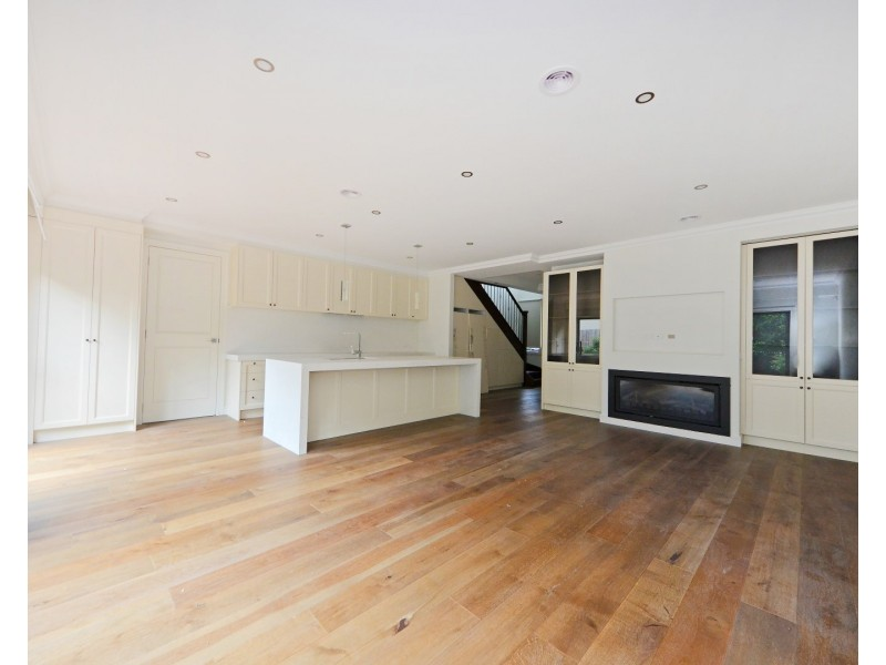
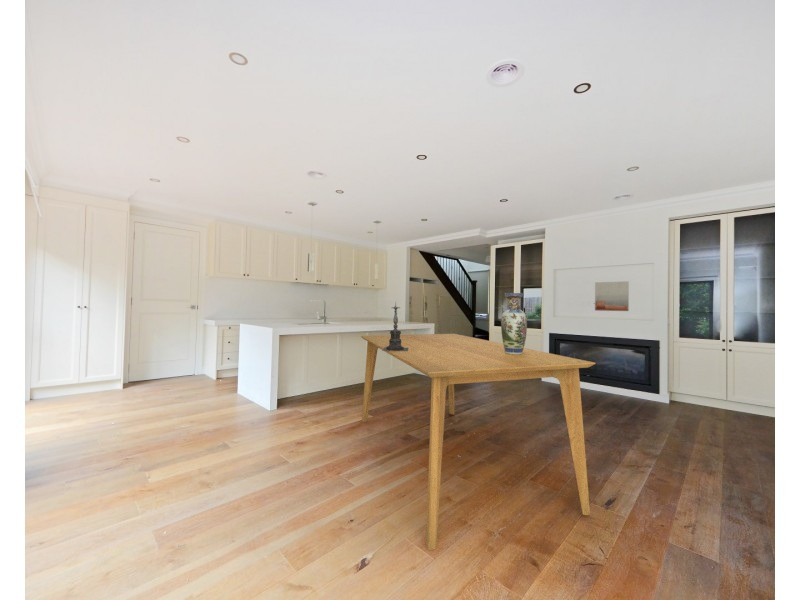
+ vase (513, 323)
+ dining table (444, 401)
+ wall art (611, 296)
+ candle holder (395, 324)
